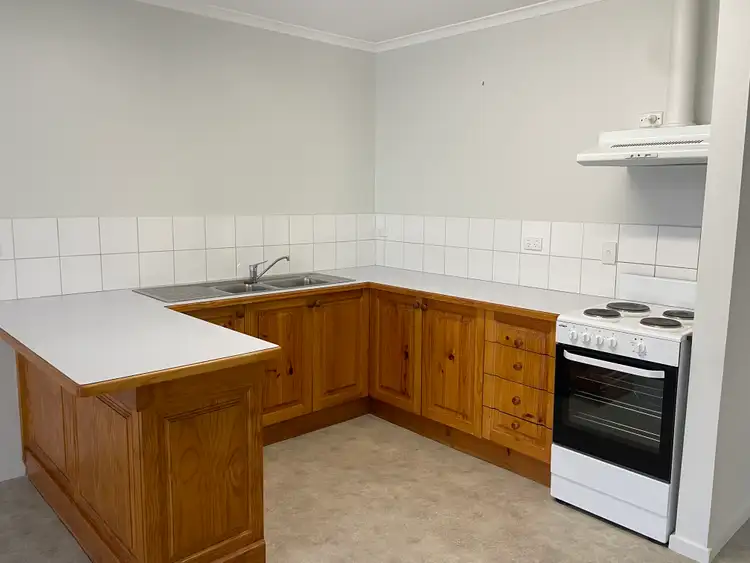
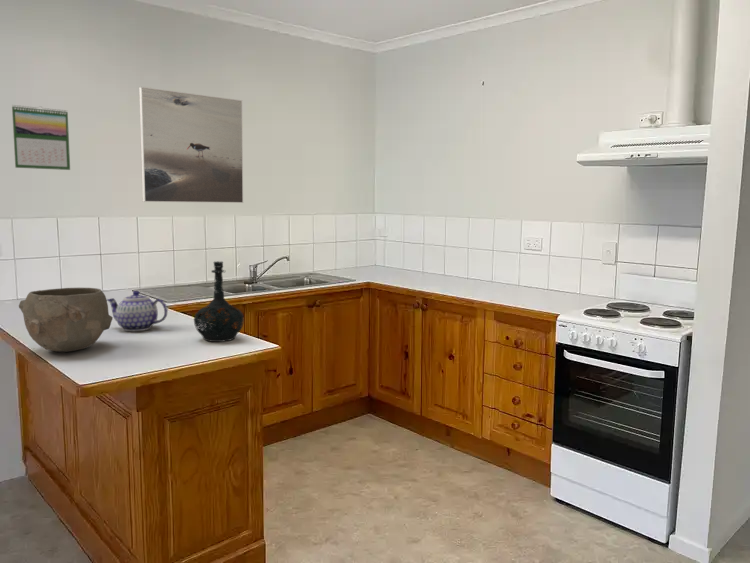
+ bowl (66, 320)
+ calendar (41, 137)
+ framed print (194, 148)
+ teapot (136, 309)
+ bottle (218, 300)
